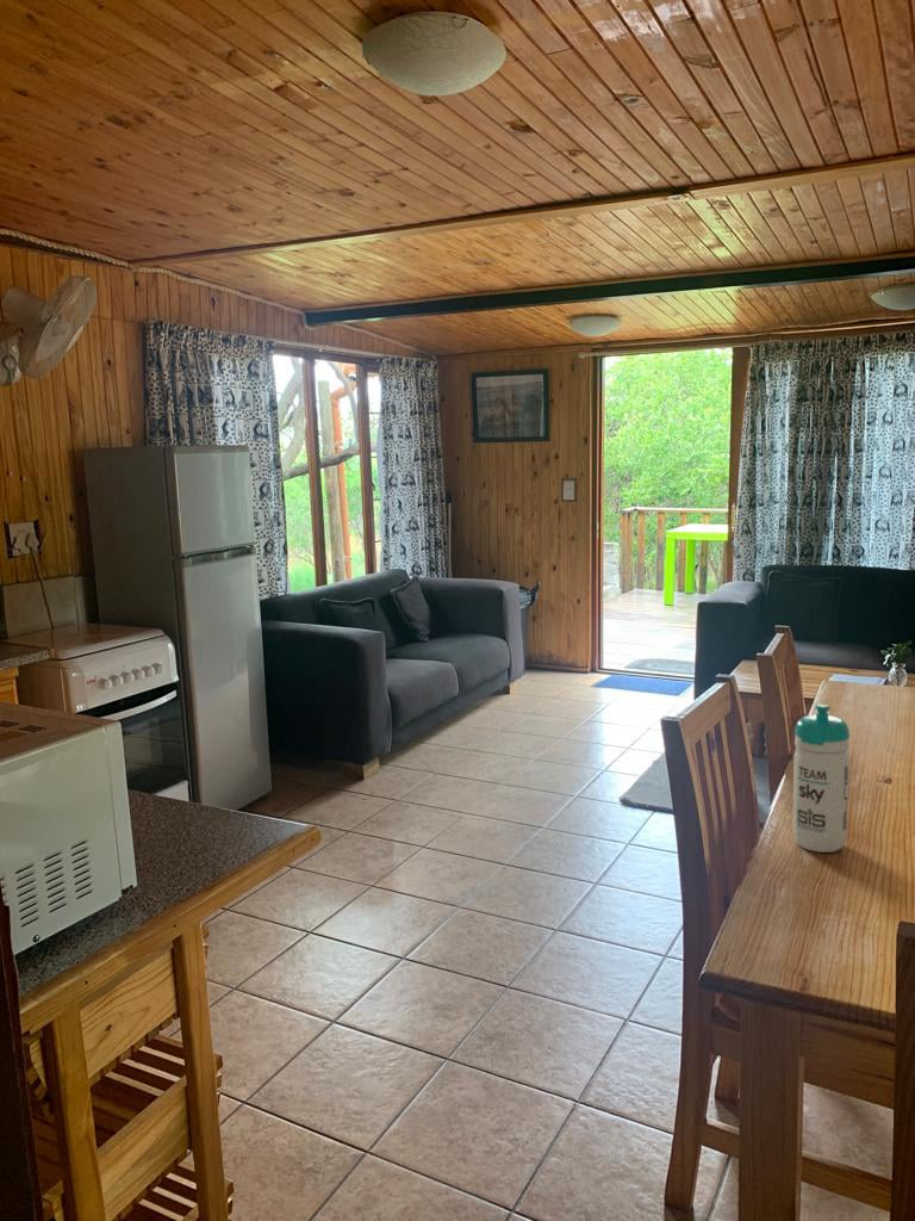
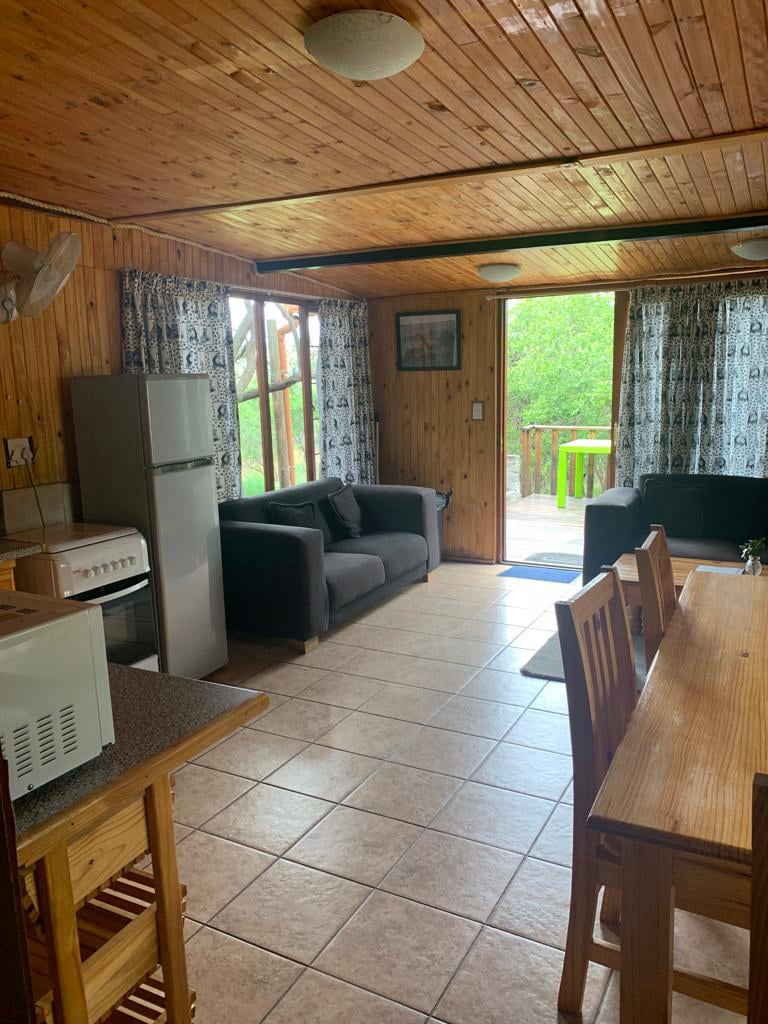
- water bottle (820, 775)
